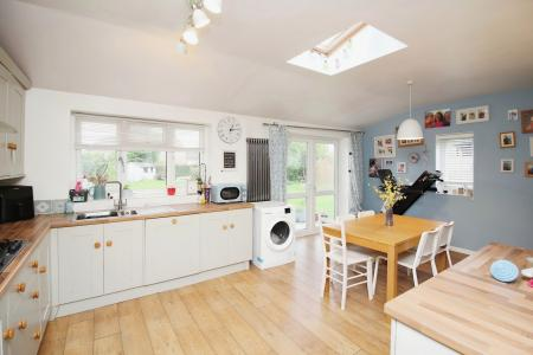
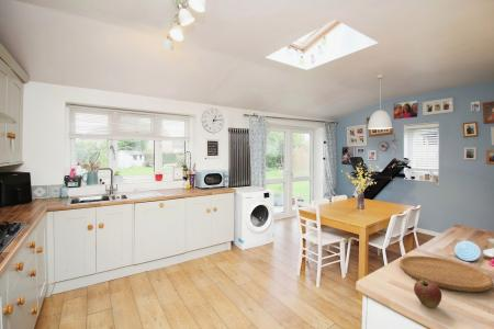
+ apple (427, 292)
+ cutting board (441, 271)
